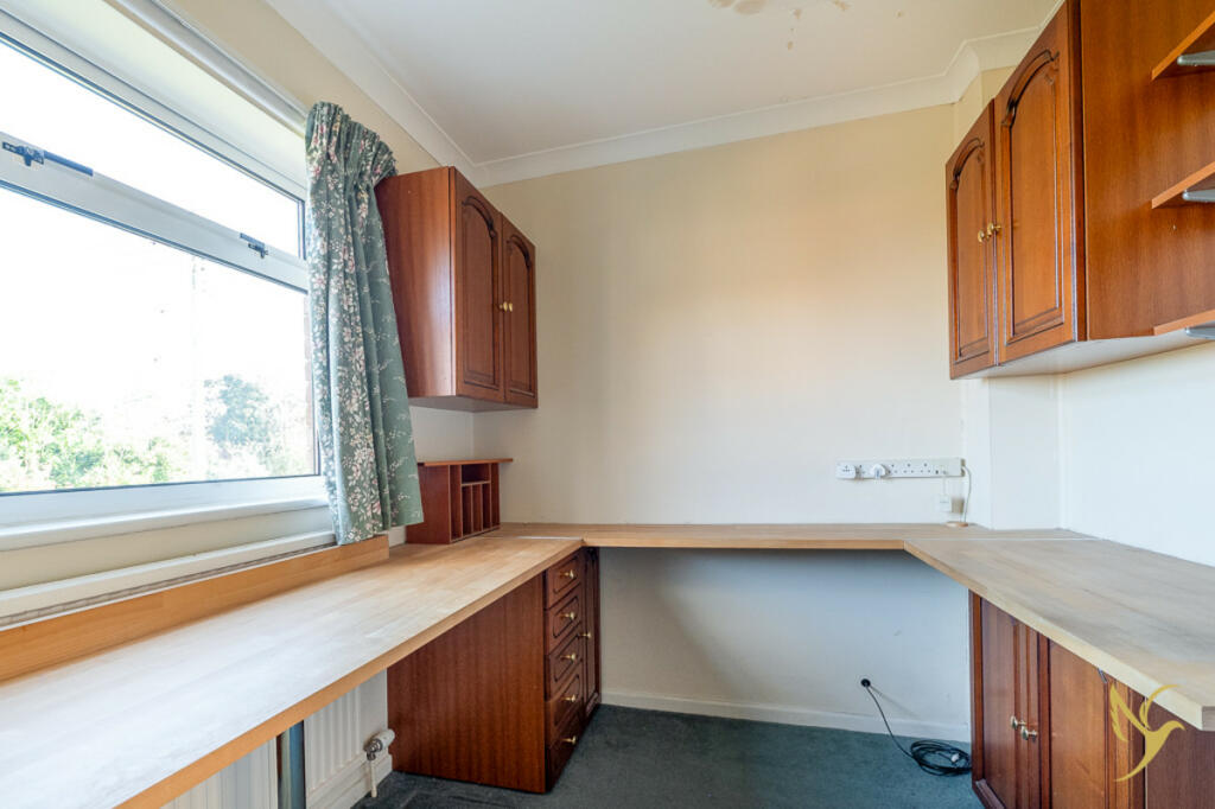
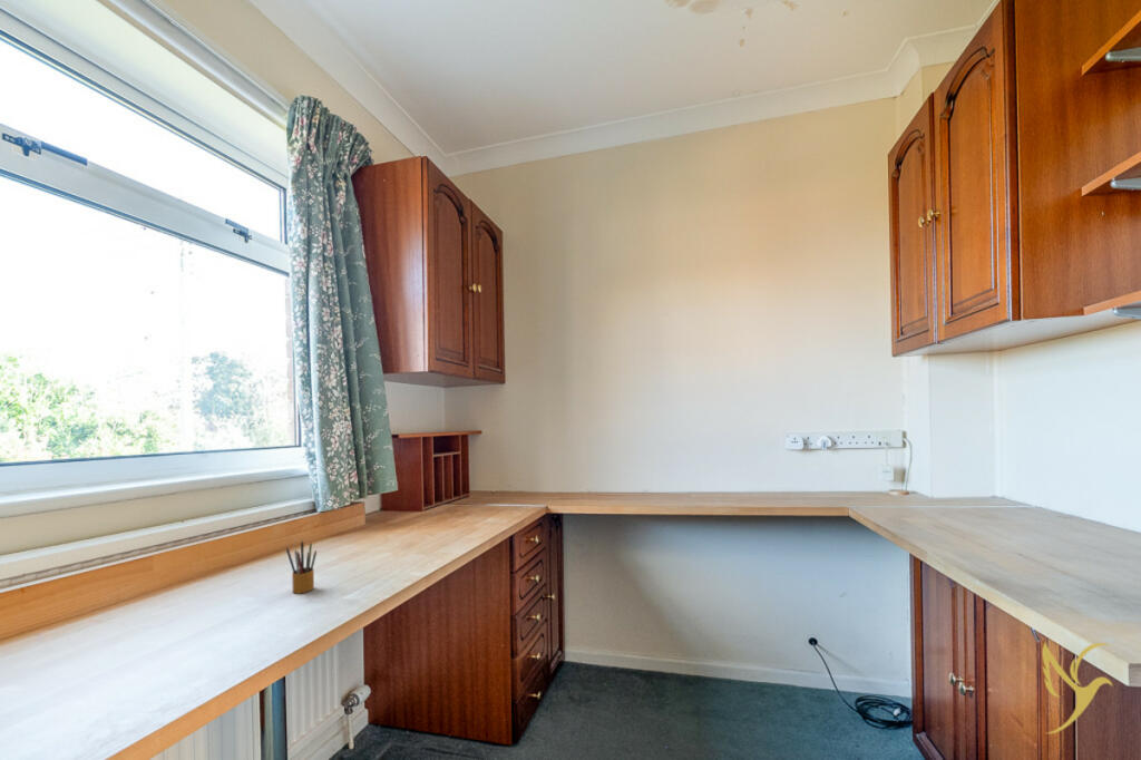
+ pencil box (302, 565)
